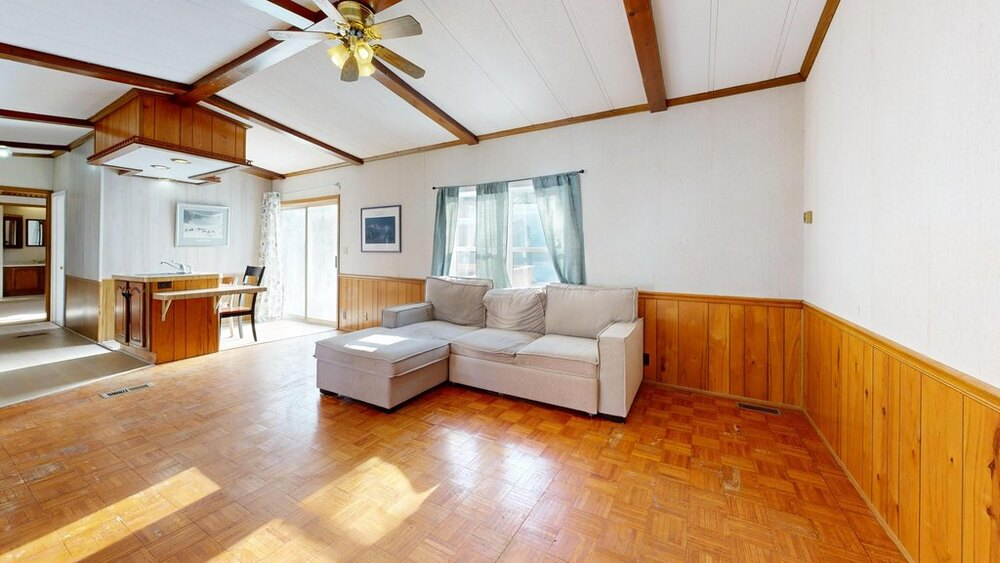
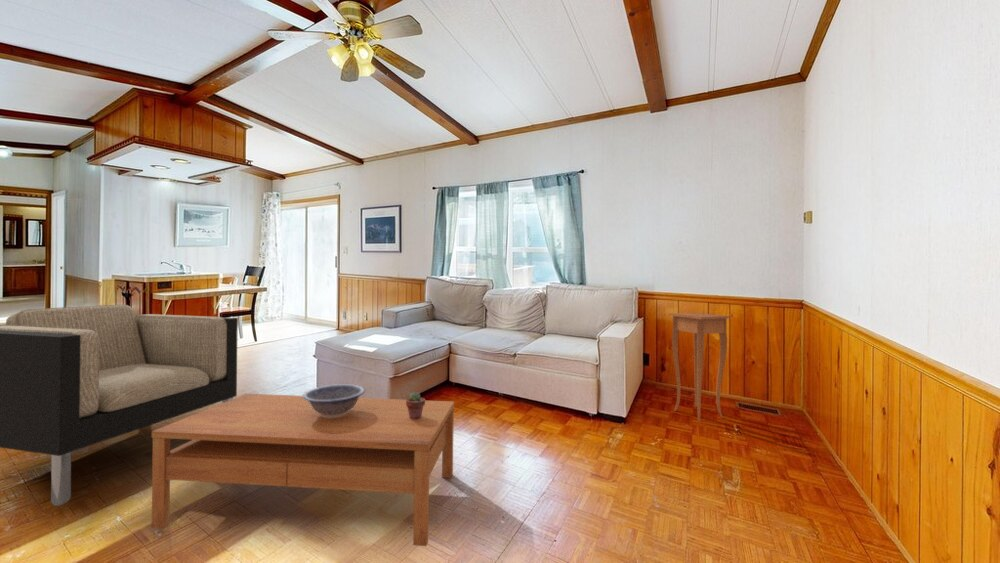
+ potted succulent (415, 404)
+ coffee table (321, 457)
+ decorative bowl (334, 402)
+ side table (698, 364)
+ armchair (113, 381)
